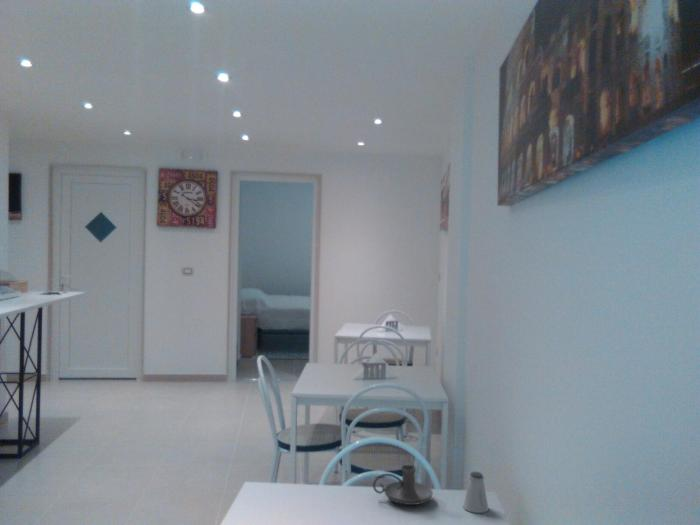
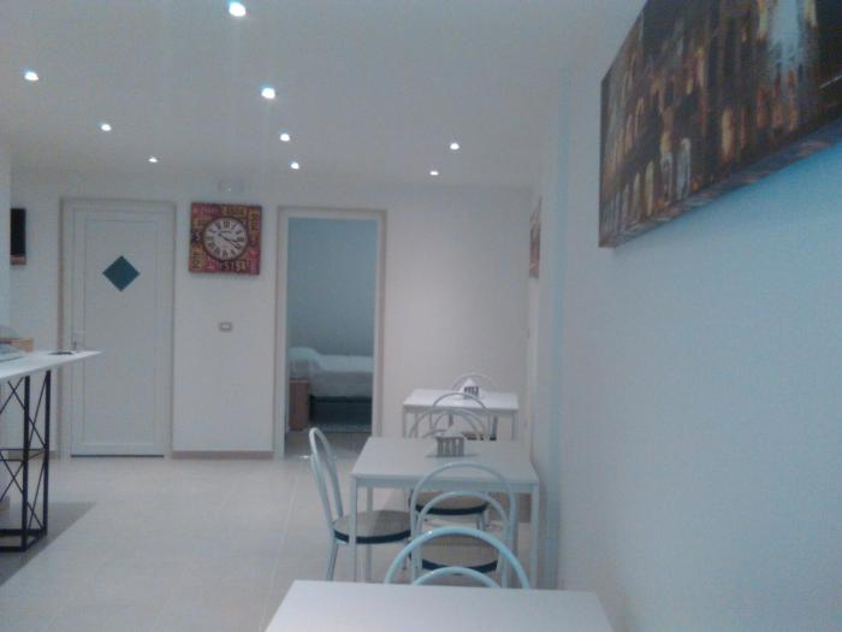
- candle holder (402, 483)
- saltshaker (475, 490)
